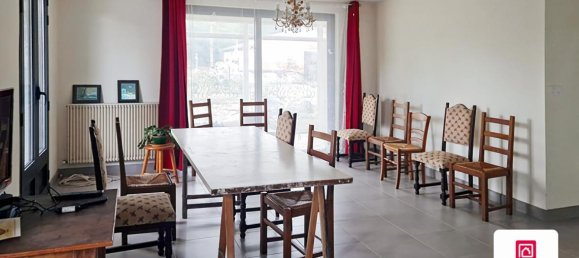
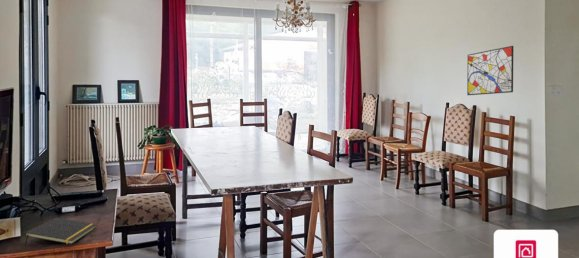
+ wall art (488, 72)
+ notepad (63, 230)
